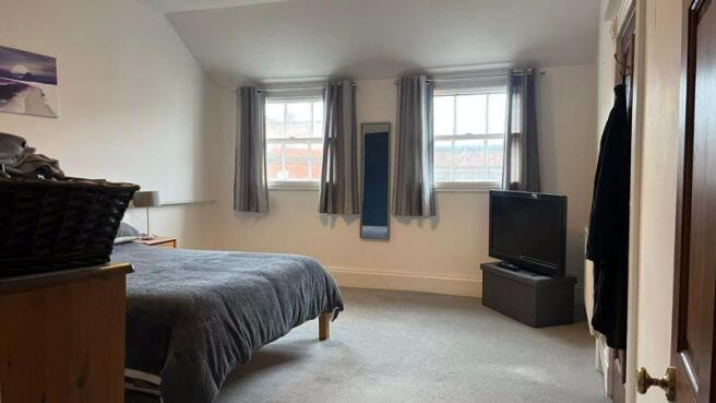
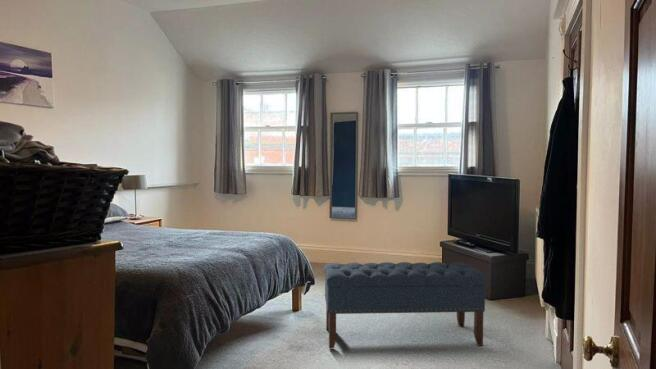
+ bench (400, 301)
